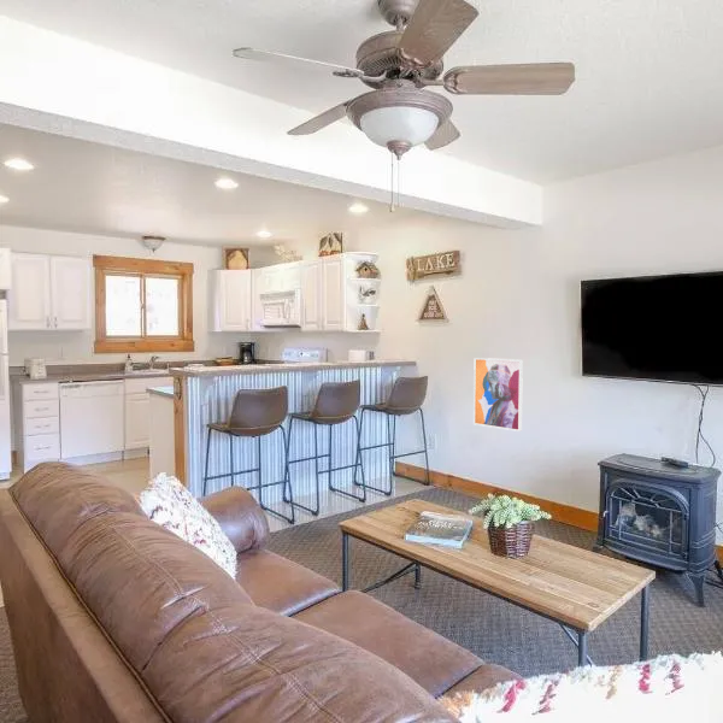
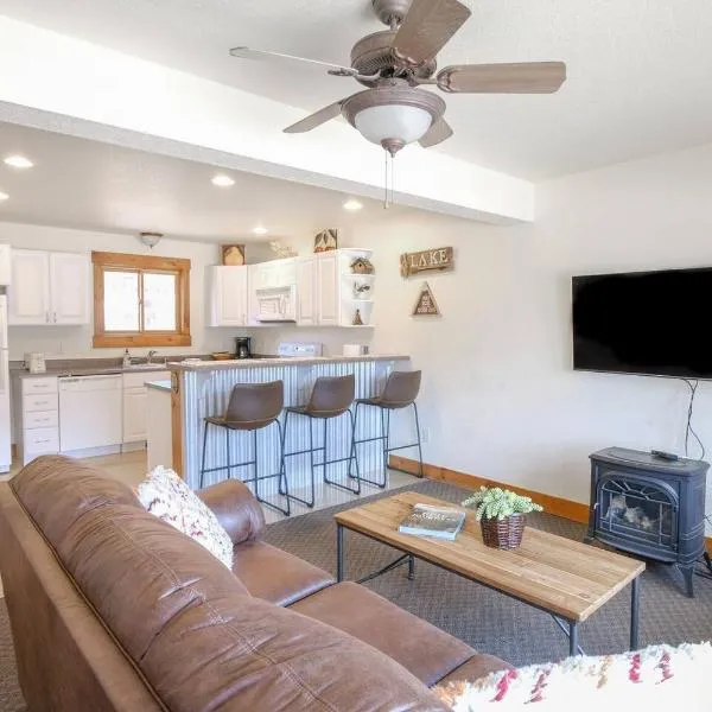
- wall art (496, 393)
